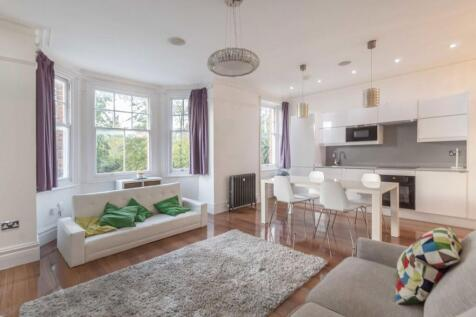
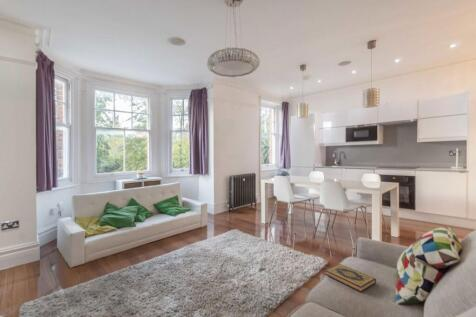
+ hardback book (349, 276)
